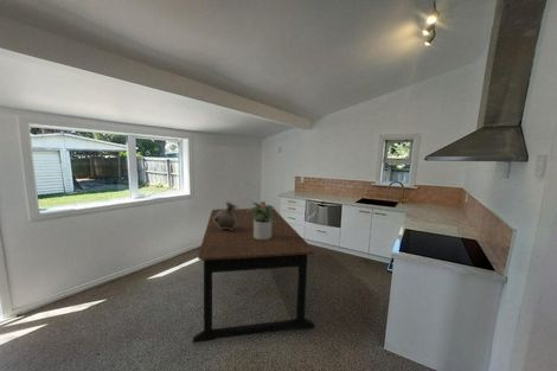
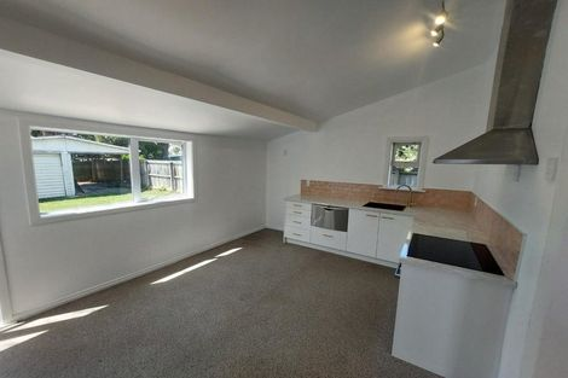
- potted plant (262, 219)
- vessel (225, 215)
- dining table (248, 254)
